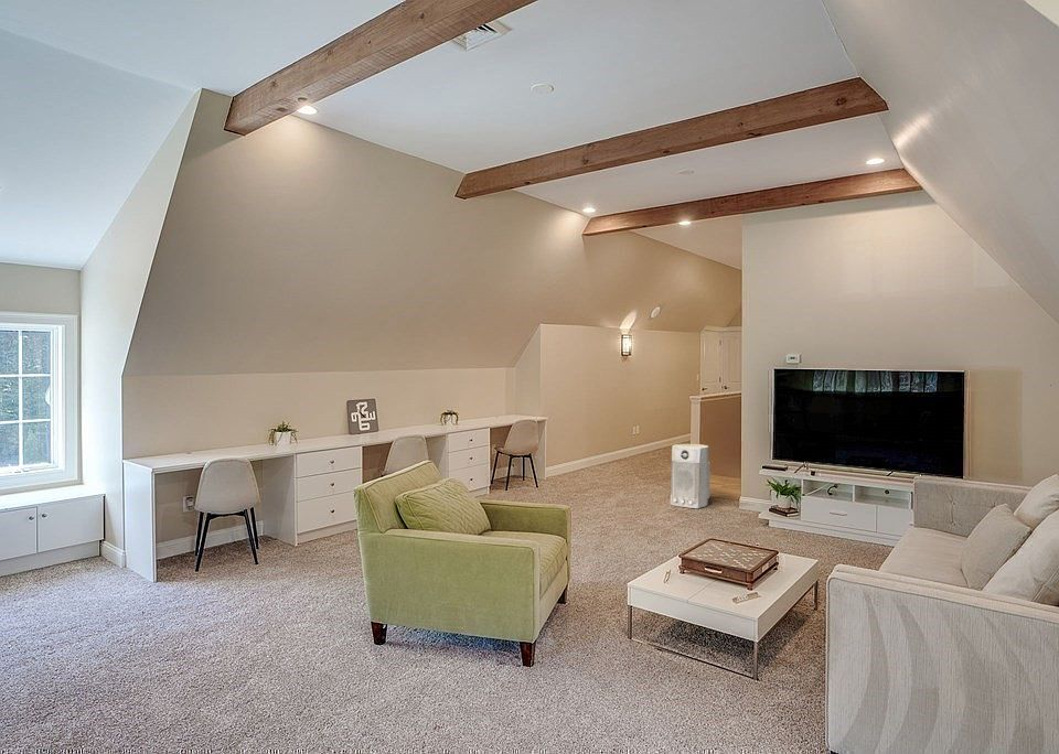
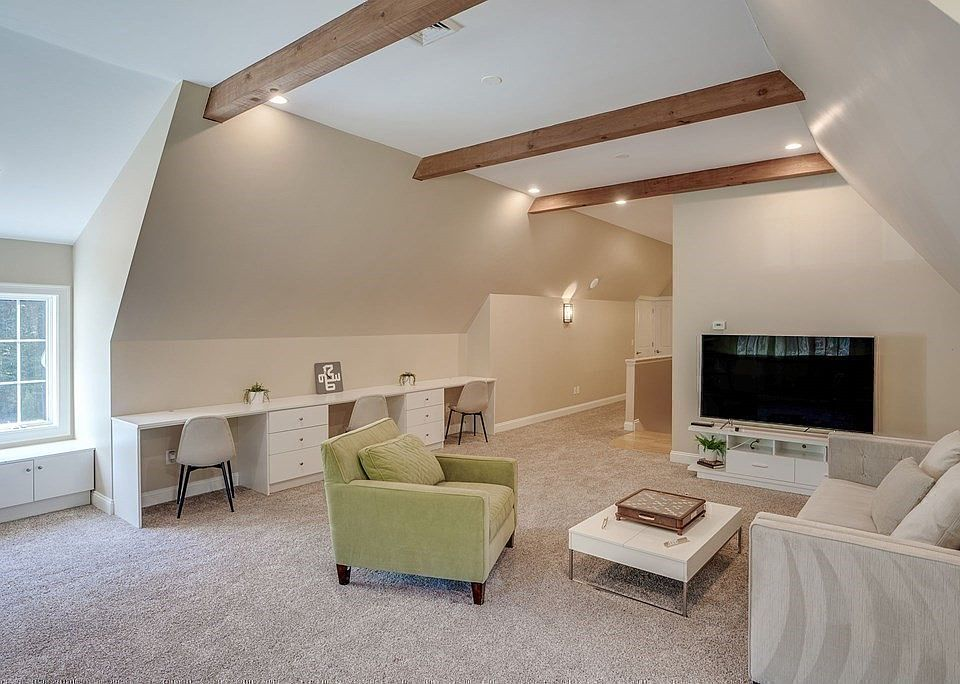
- air purifier (691, 474)
